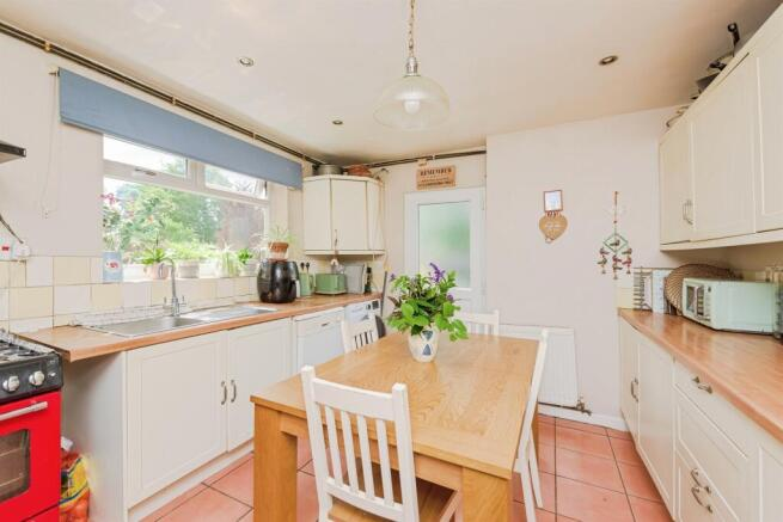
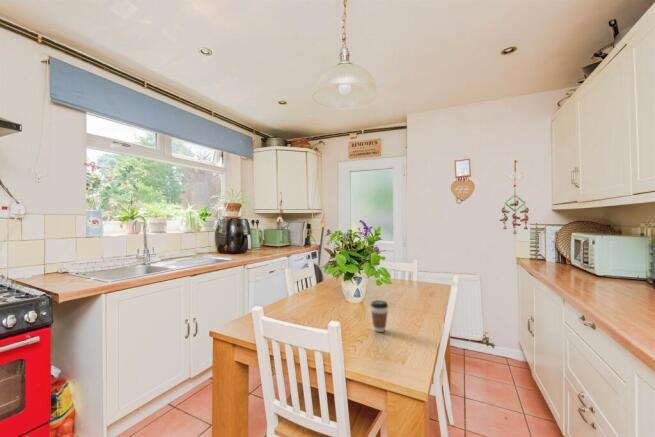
+ coffee cup (379, 315)
